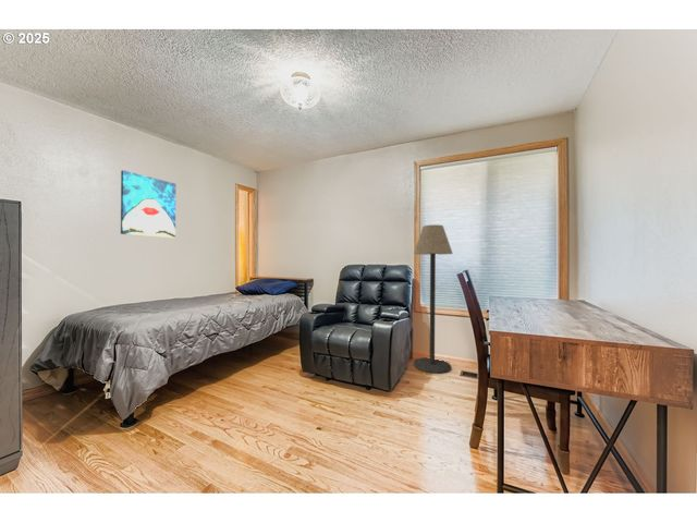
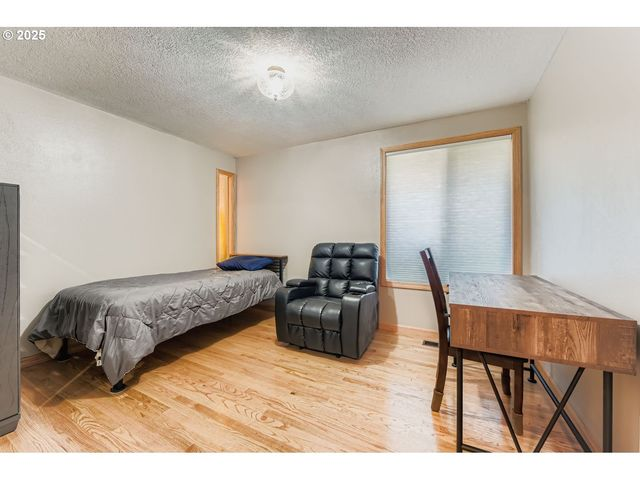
- floor lamp (432, 295)
- wall art (150, 206)
